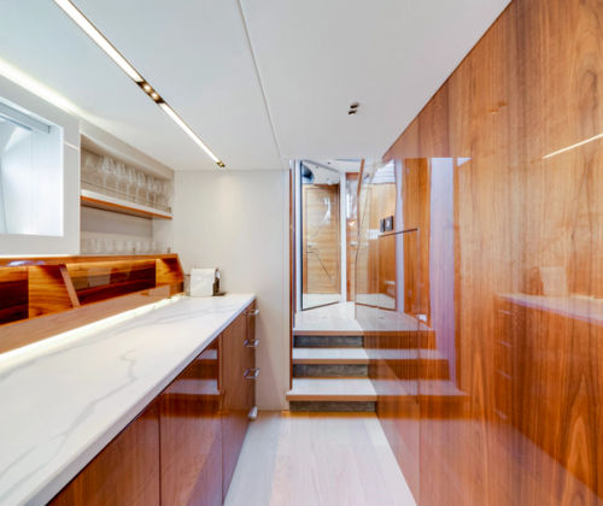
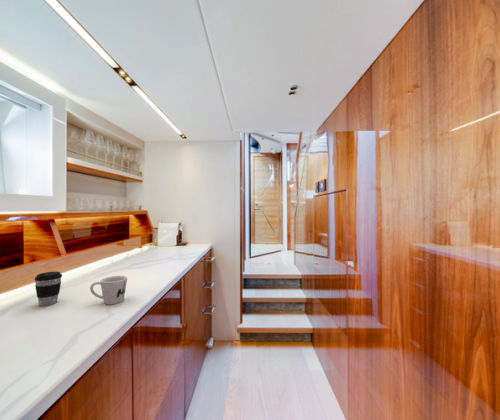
+ coffee cup (48, 288)
+ mug (108, 290)
